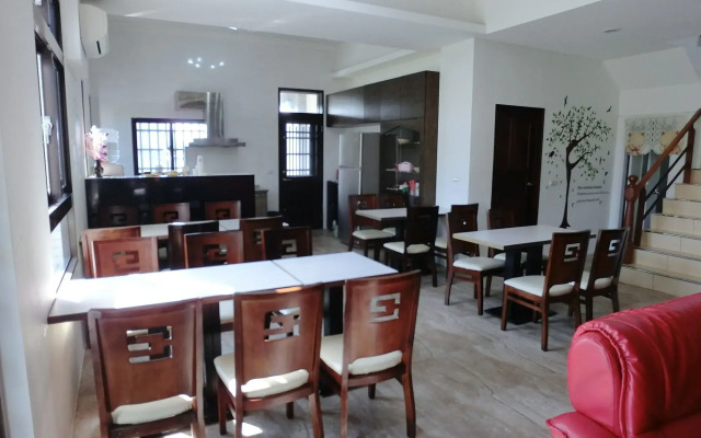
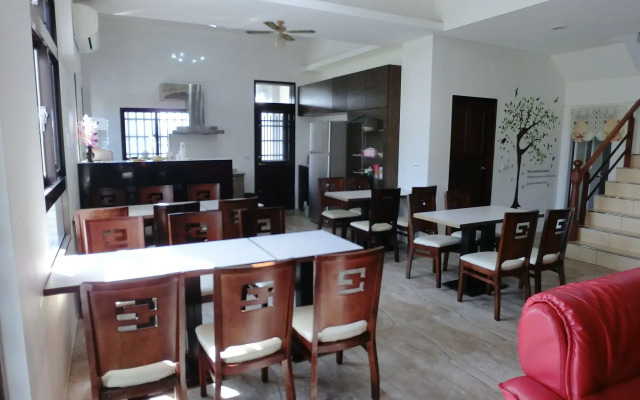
+ ceiling fan (280, 35)
